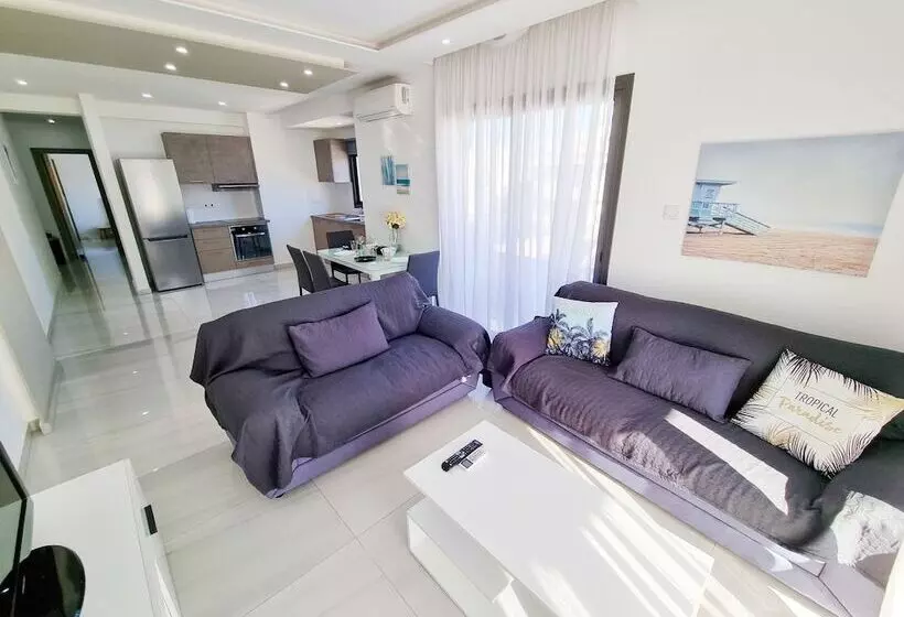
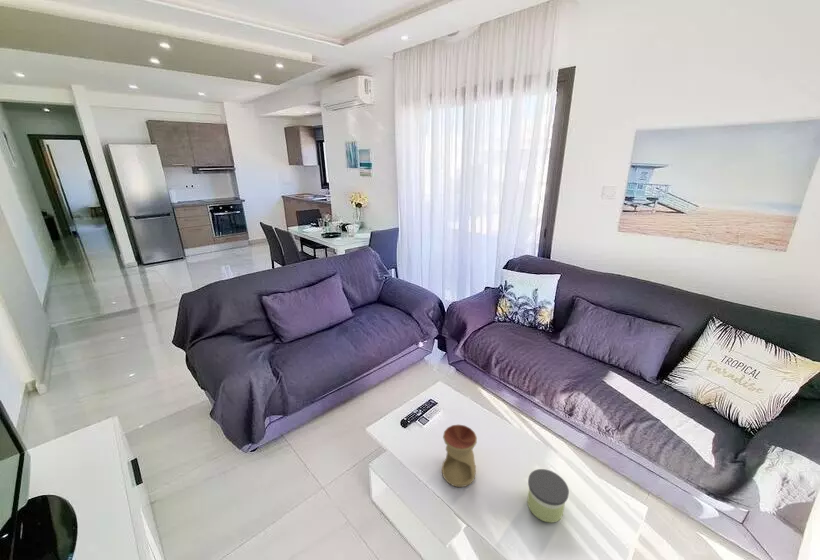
+ oil burner (459, 454)
+ candle (546, 496)
